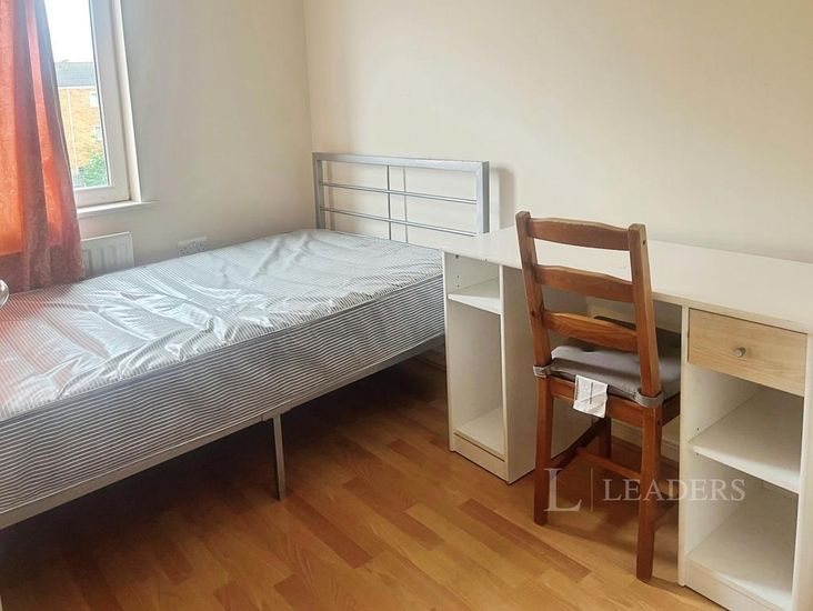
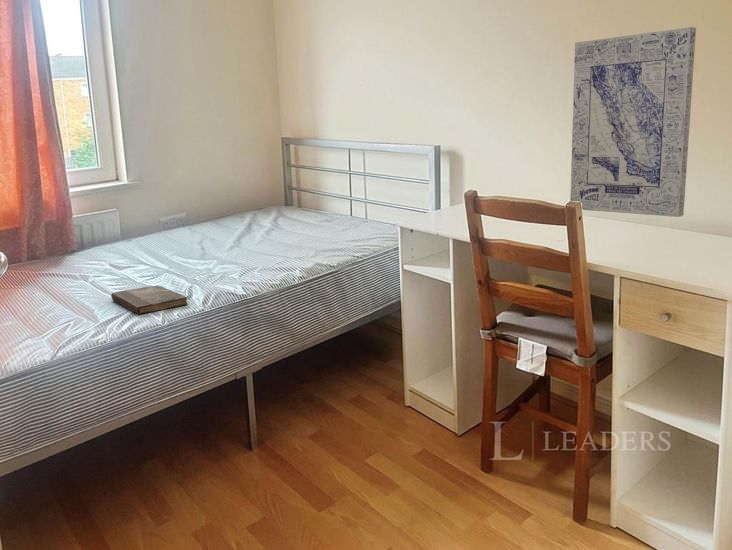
+ wall art (627, 126)
+ book (148, 298)
